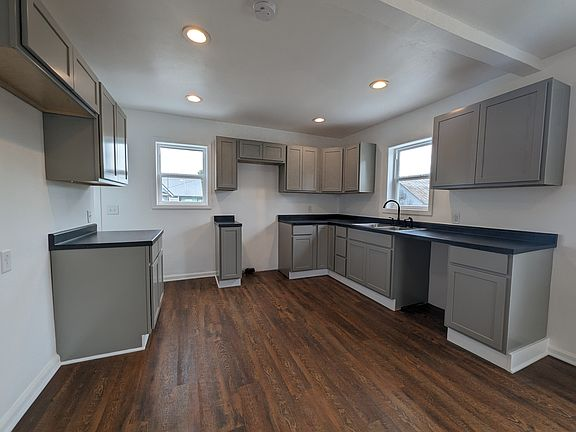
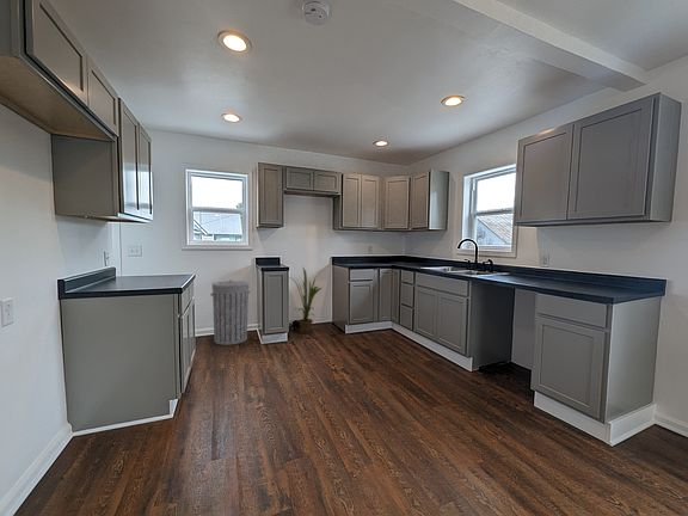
+ trash can (231, 309)
+ house plant (303, 300)
